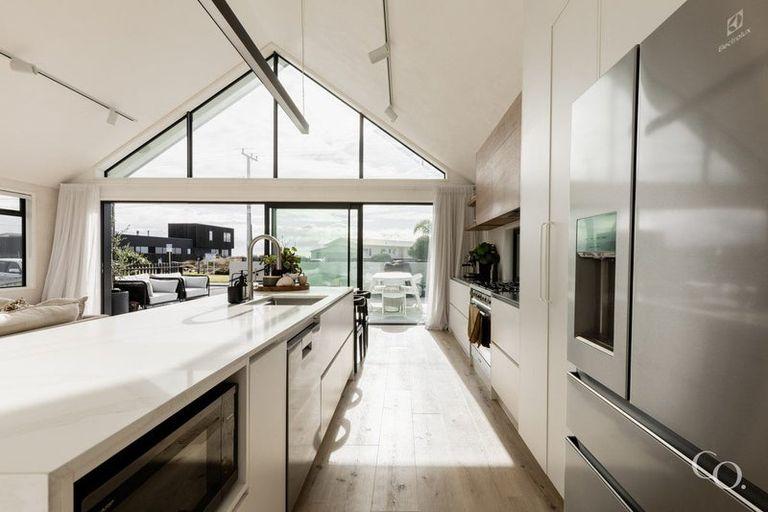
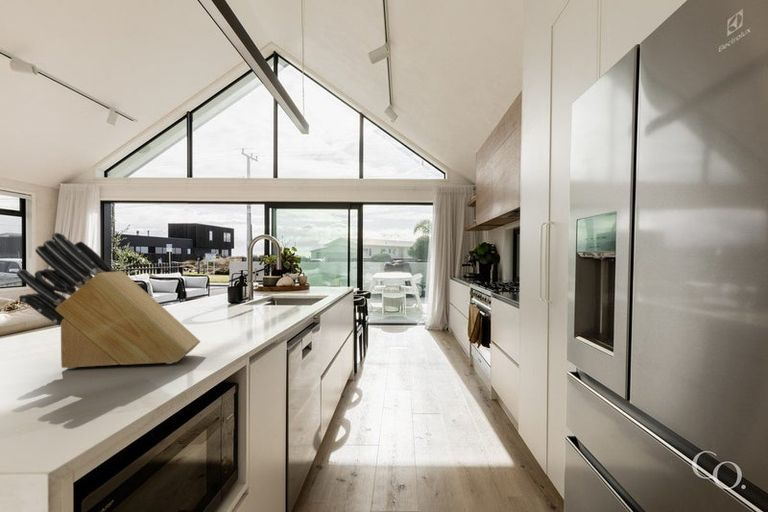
+ knife block (116, 297)
